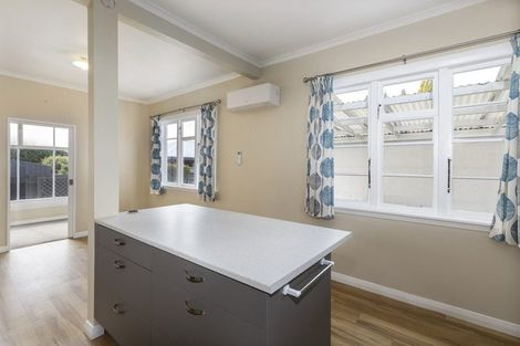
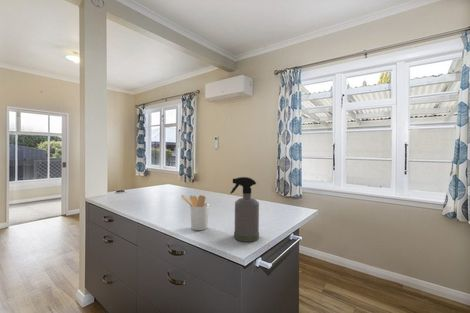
+ spray bottle (244, 207)
+ utensil holder (194, 211)
